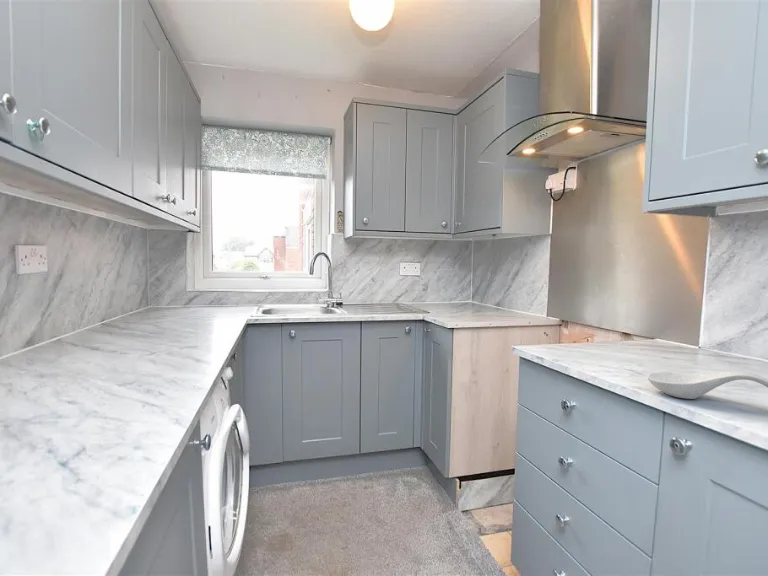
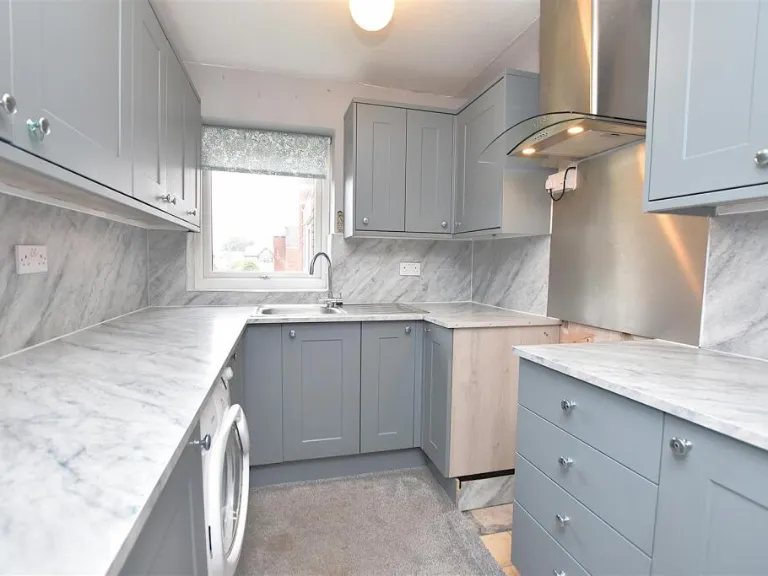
- spoon rest (712, 384)
